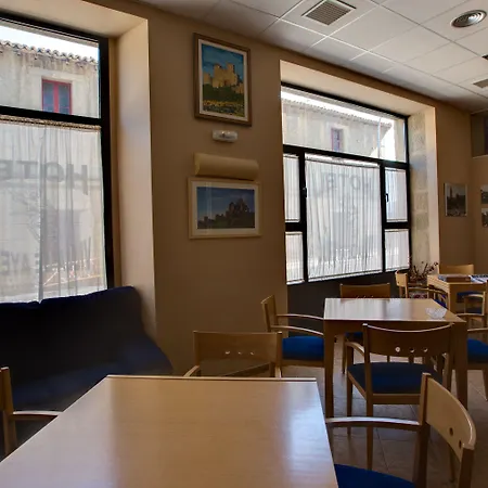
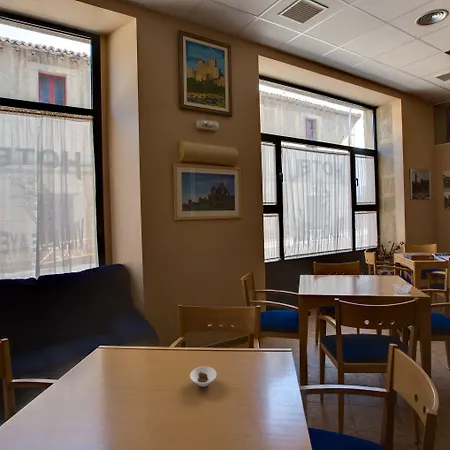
+ saucer (203, 377)
